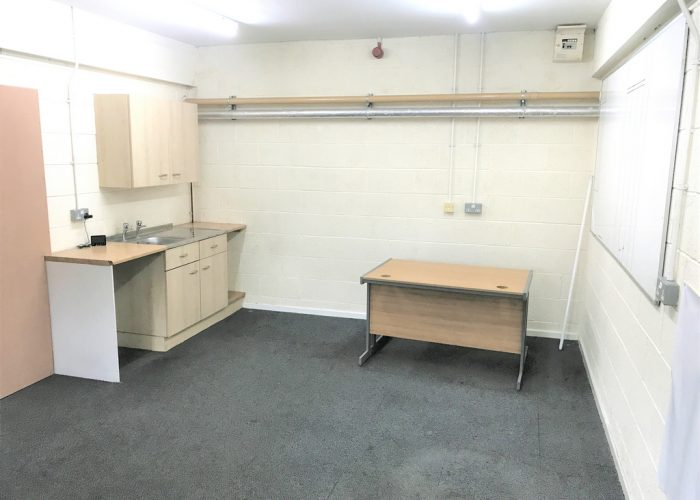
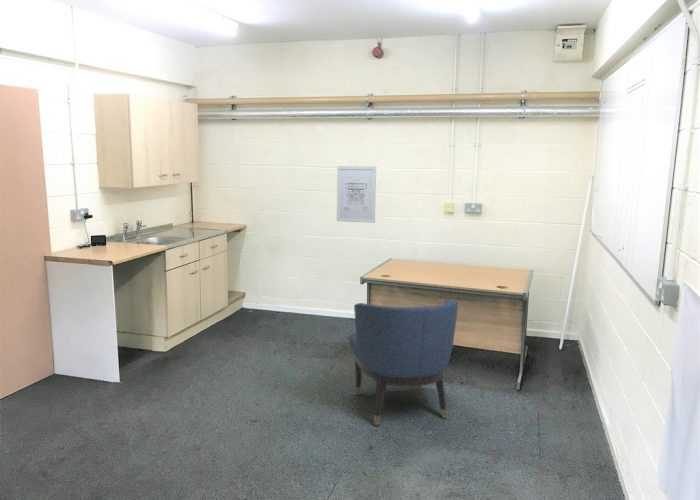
+ chair (403, 351)
+ wall art (356, 194)
